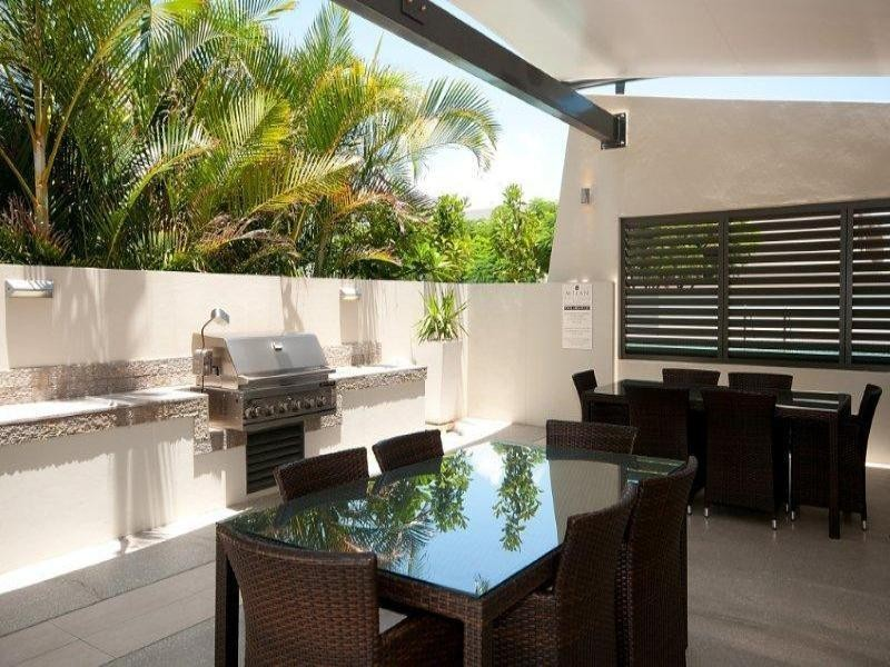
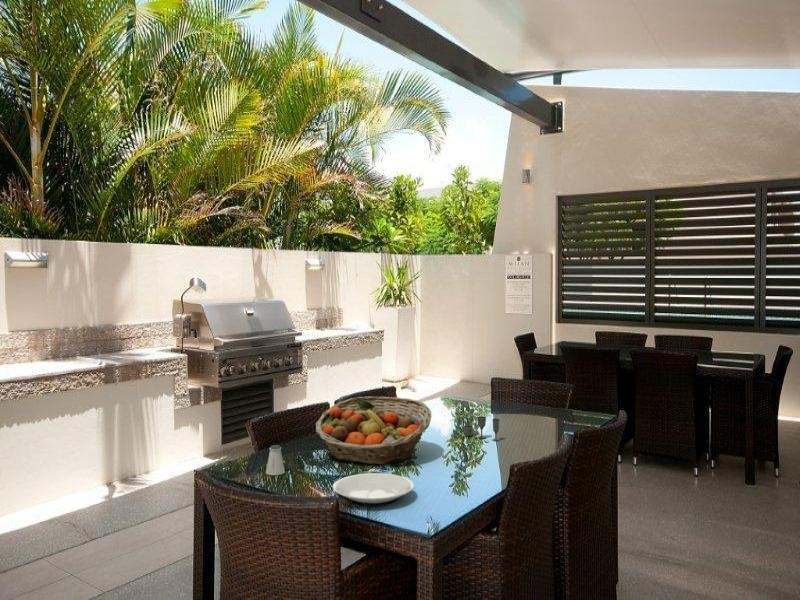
+ drinking glass (481, 426)
+ plate (373, 491)
+ saltshaker (275, 459)
+ fruit basket (373, 428)
